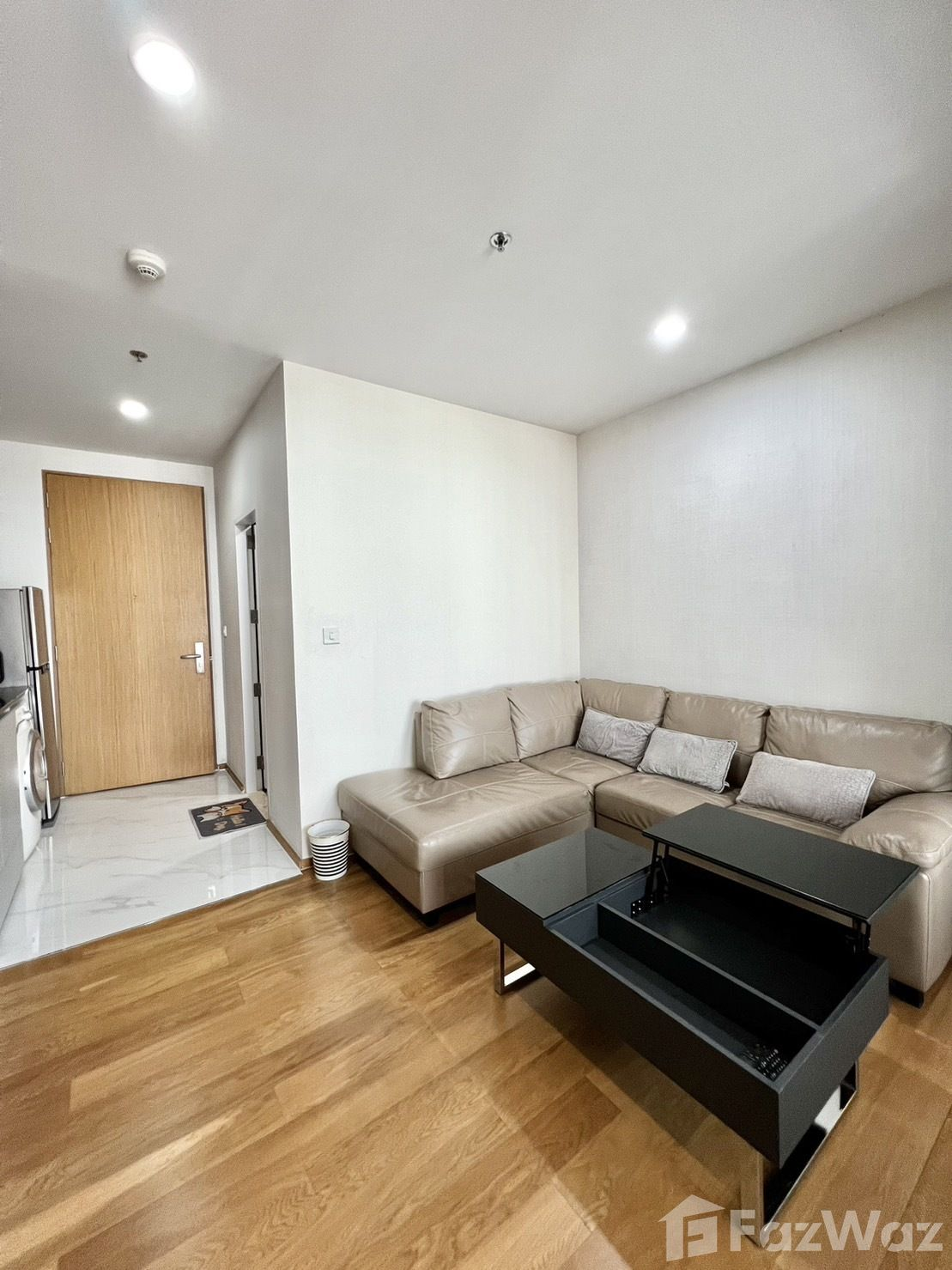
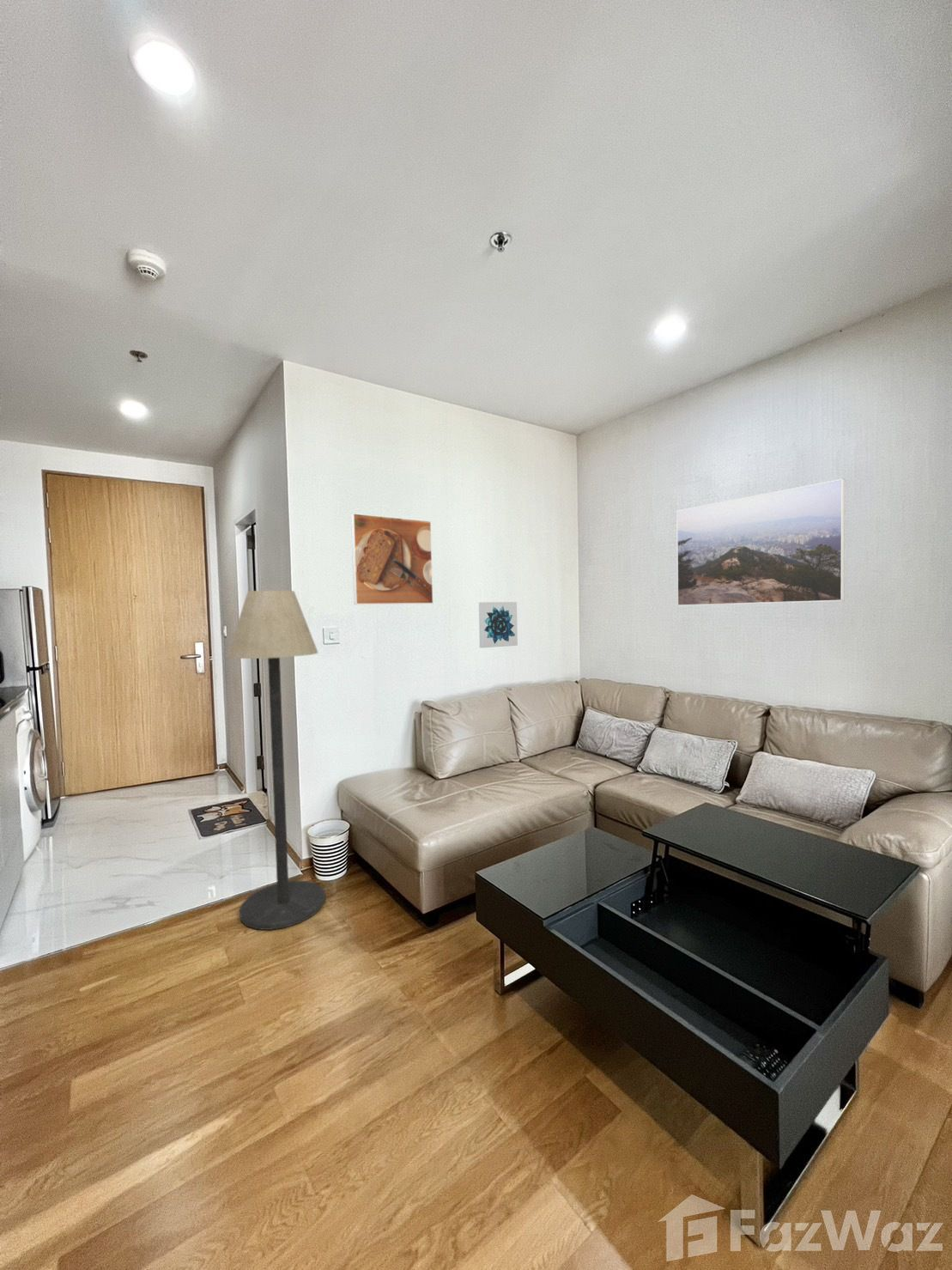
+ wall art (498, 624)
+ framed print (750, 550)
+ floor lamp (277, 750)
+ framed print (394, 561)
